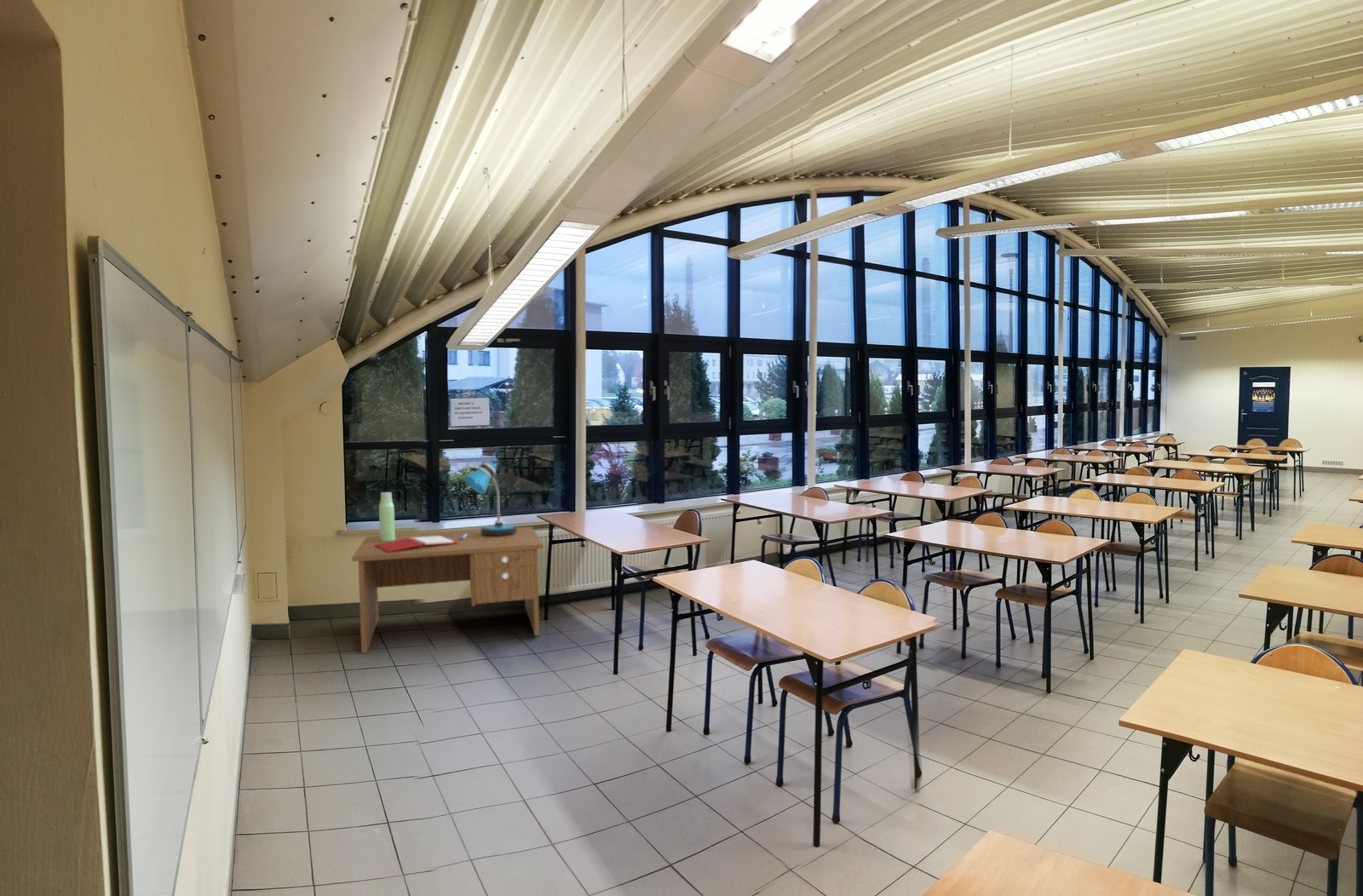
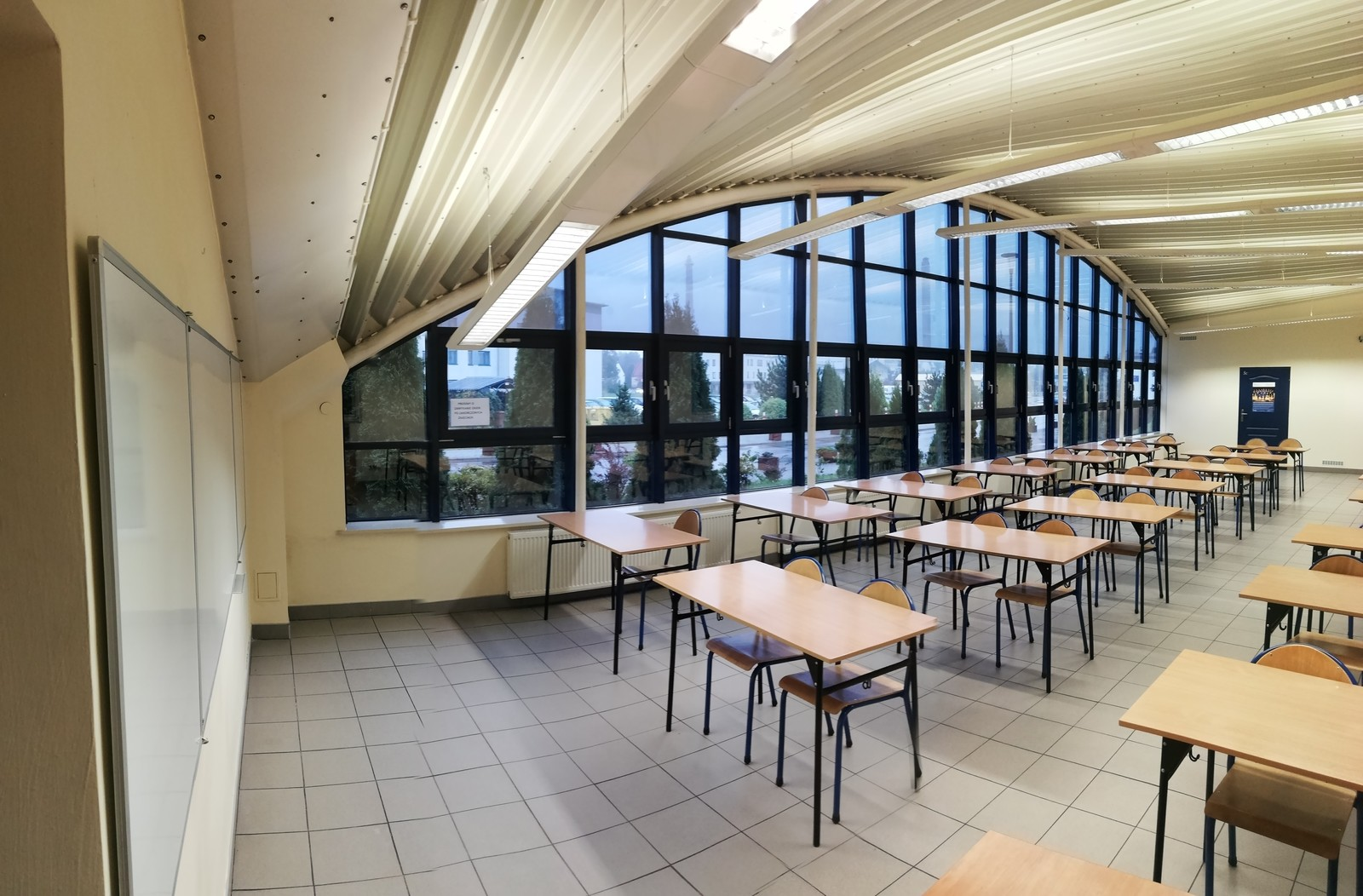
- desk (451, 546)
